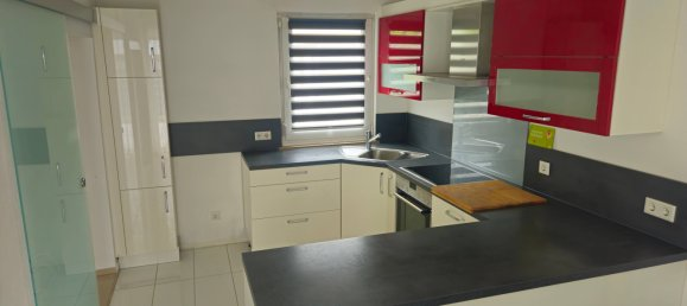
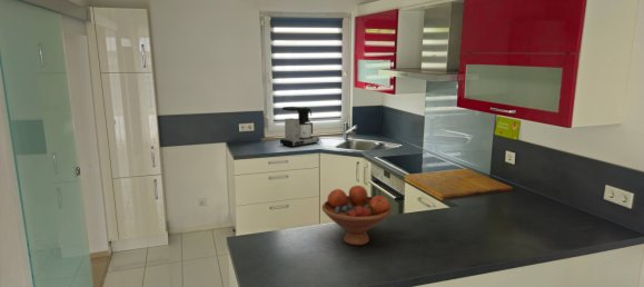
+ coffee maker (299, 125)
+ fruit bowl (356, 216)
